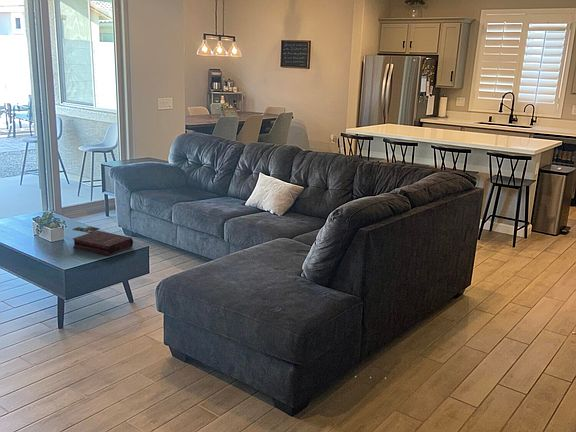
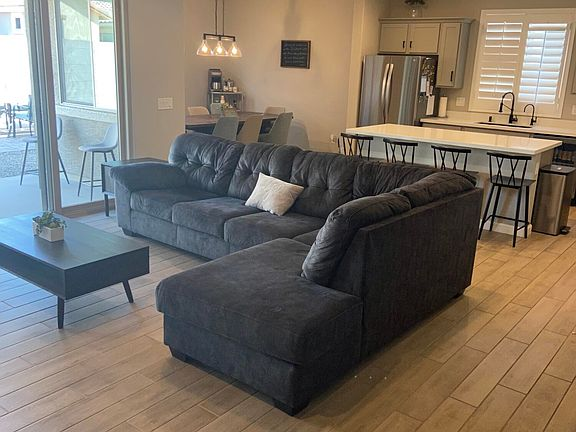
- book (100, 237)
